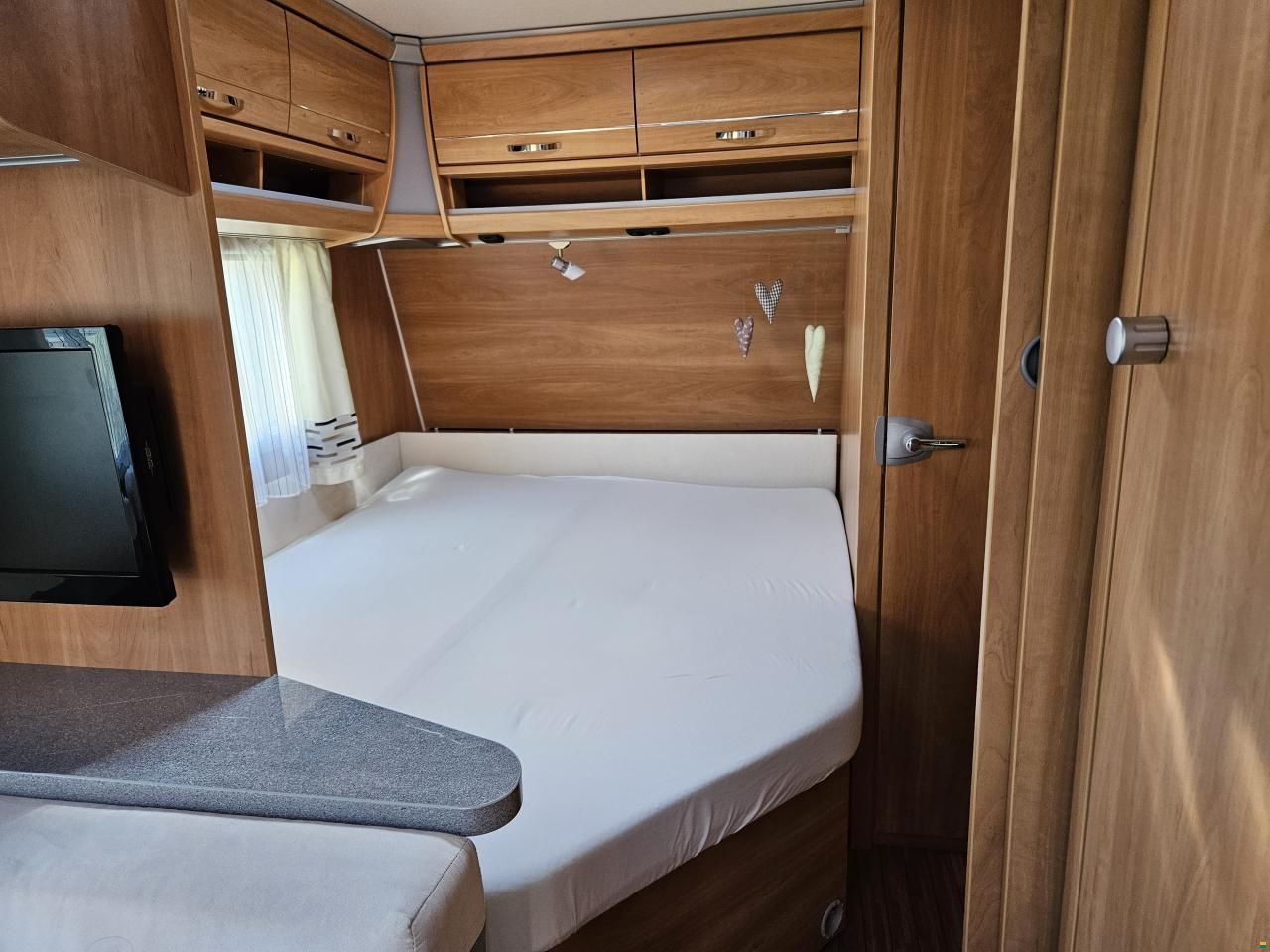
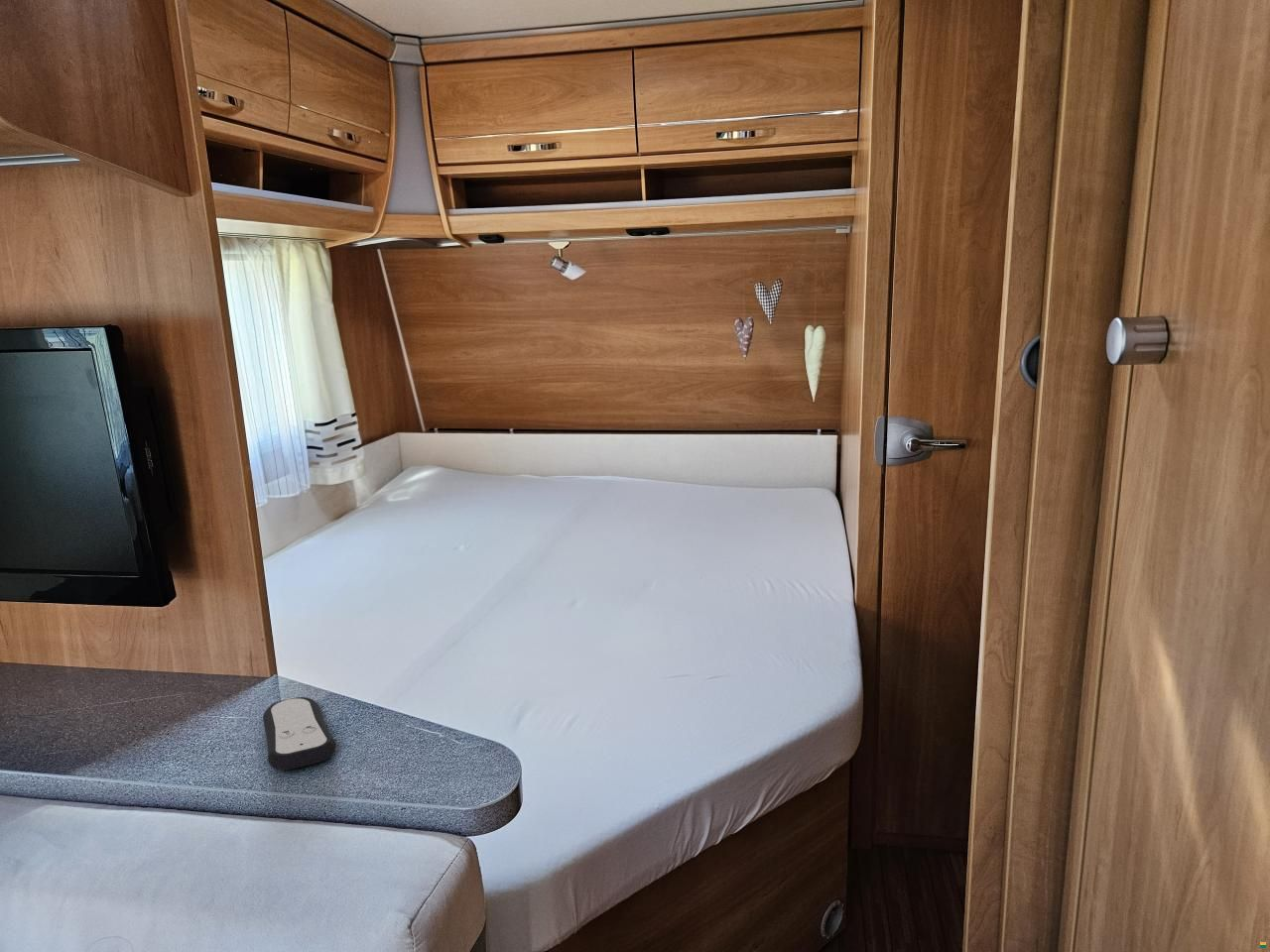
+ remote control (296, 730)
